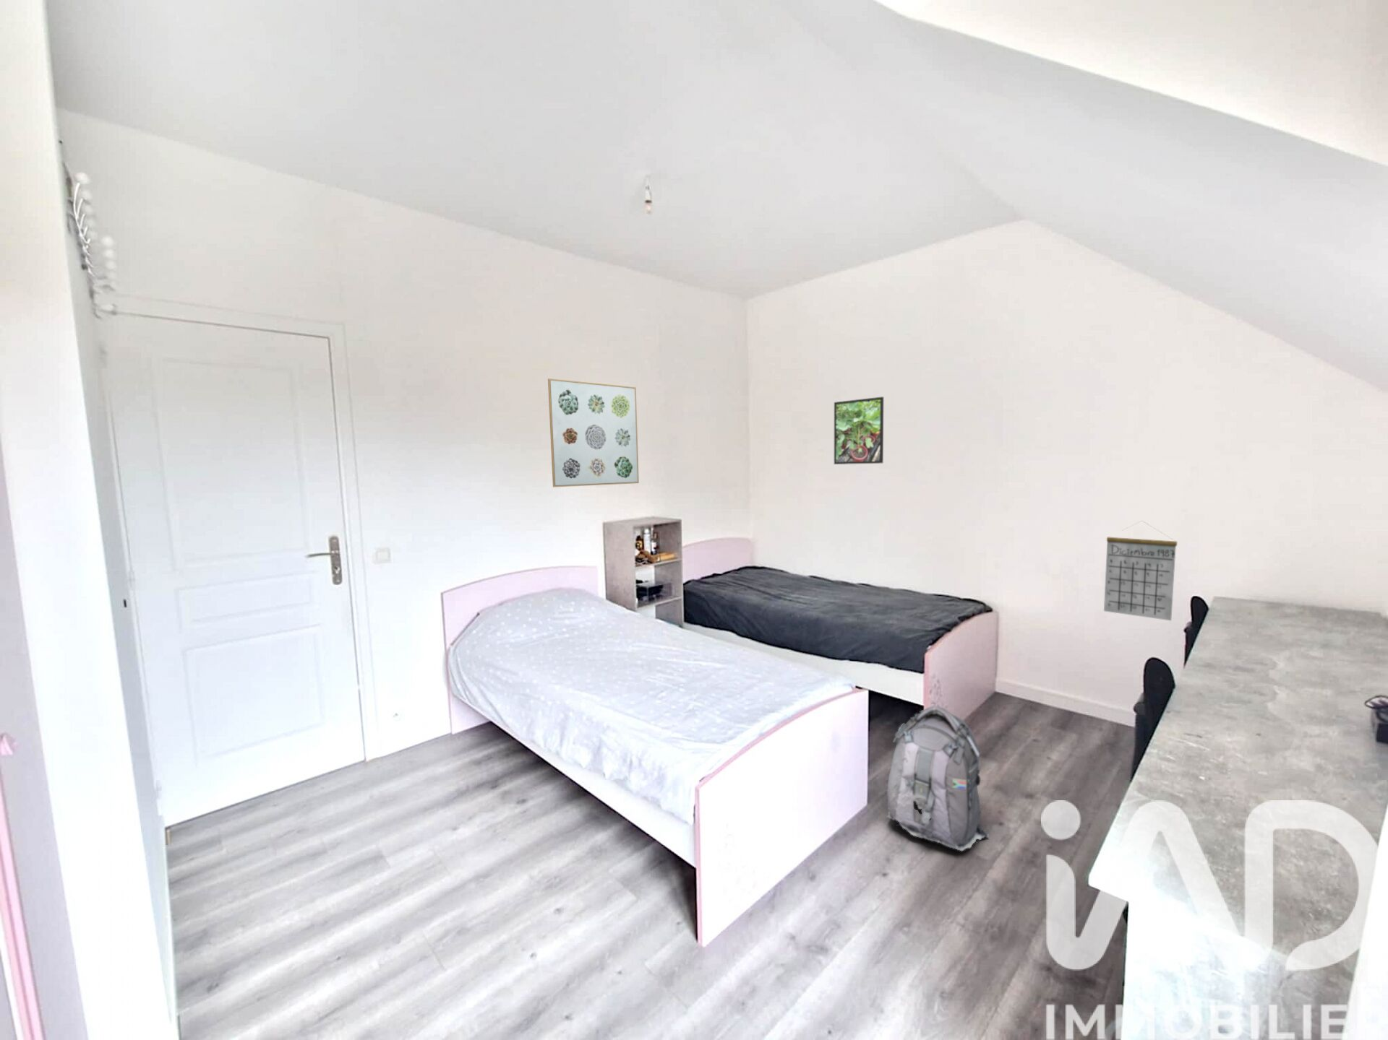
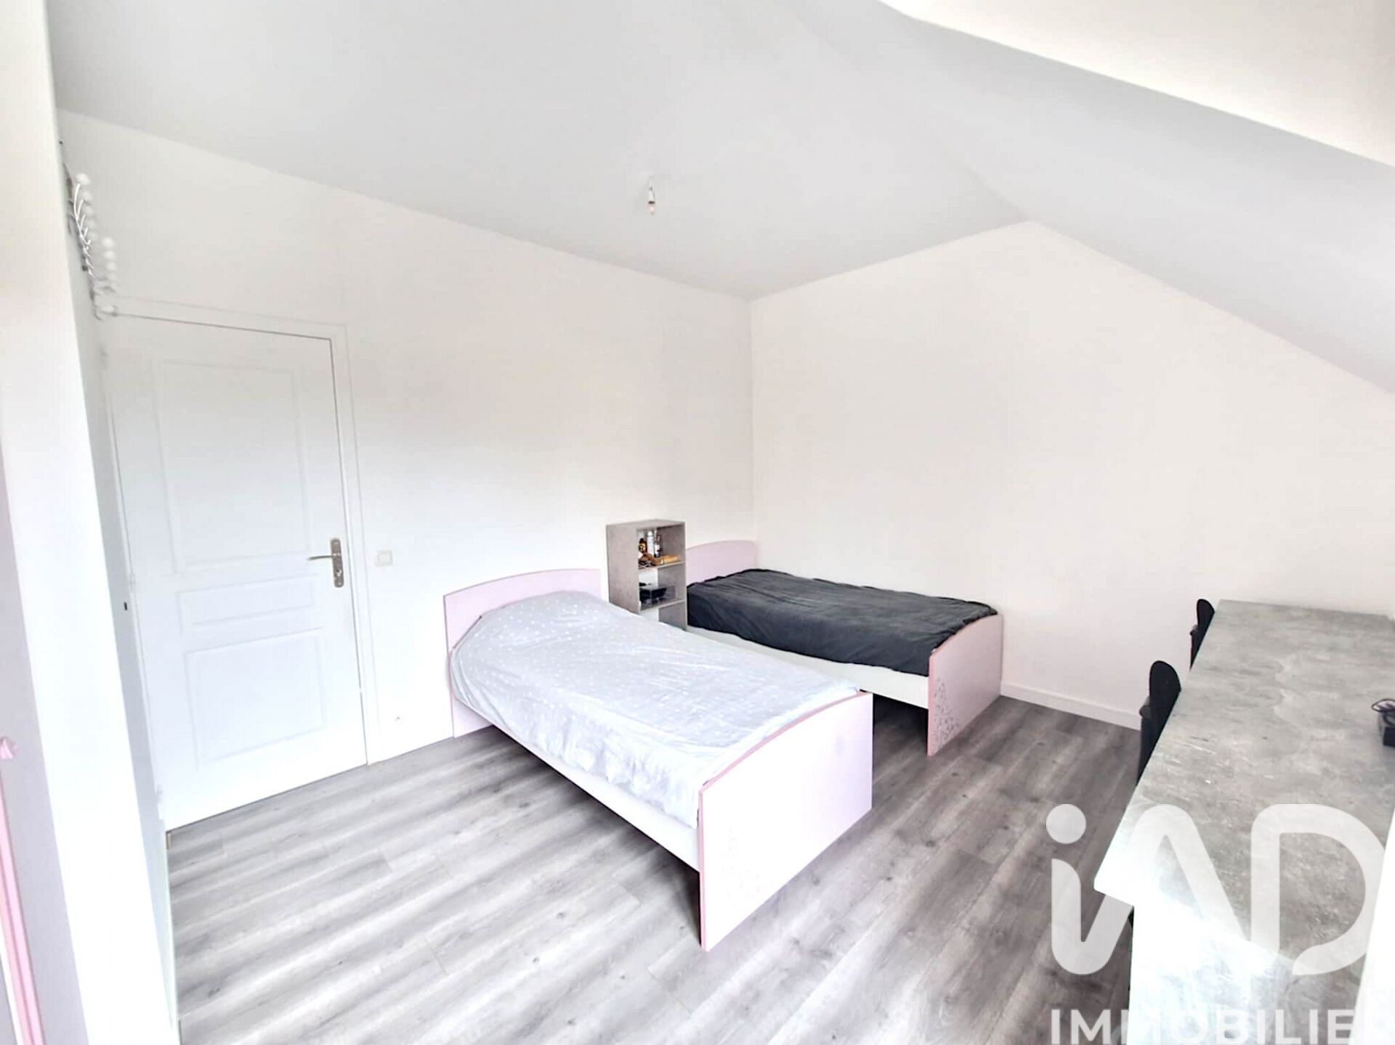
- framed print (857, 432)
- calendar (1139, 568)
- backpack (939, 768)
- wall art (597, 434)
